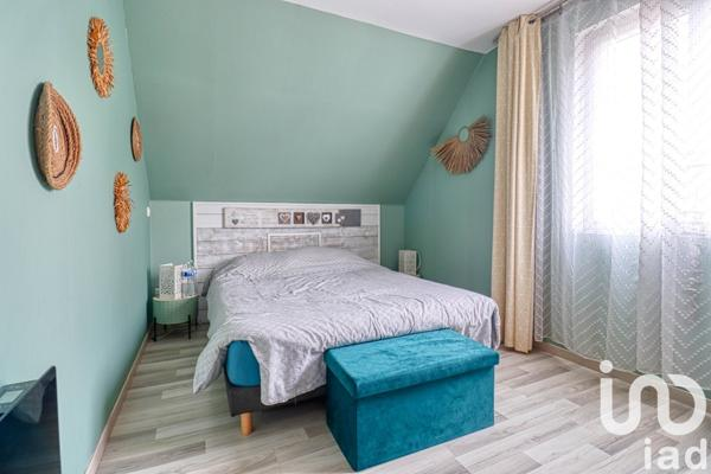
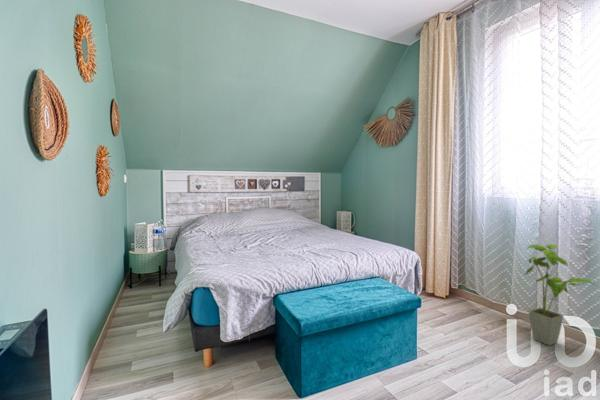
+ house plant (553, 296)
